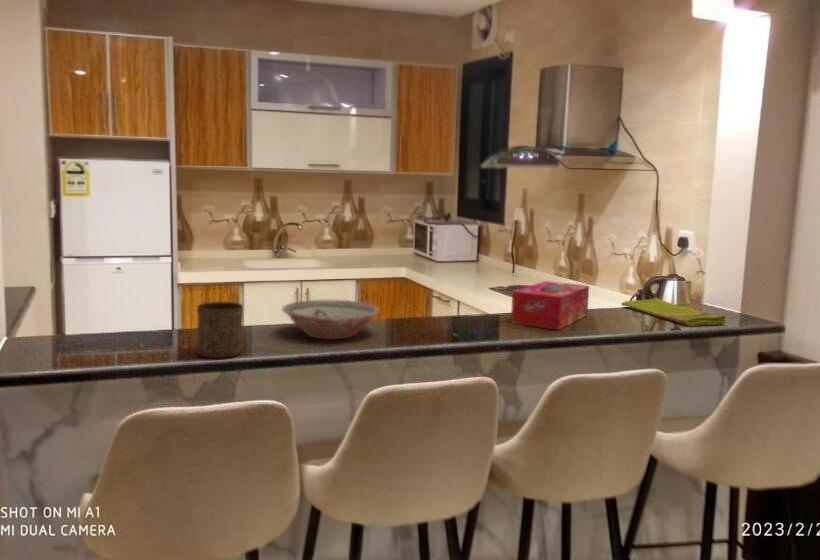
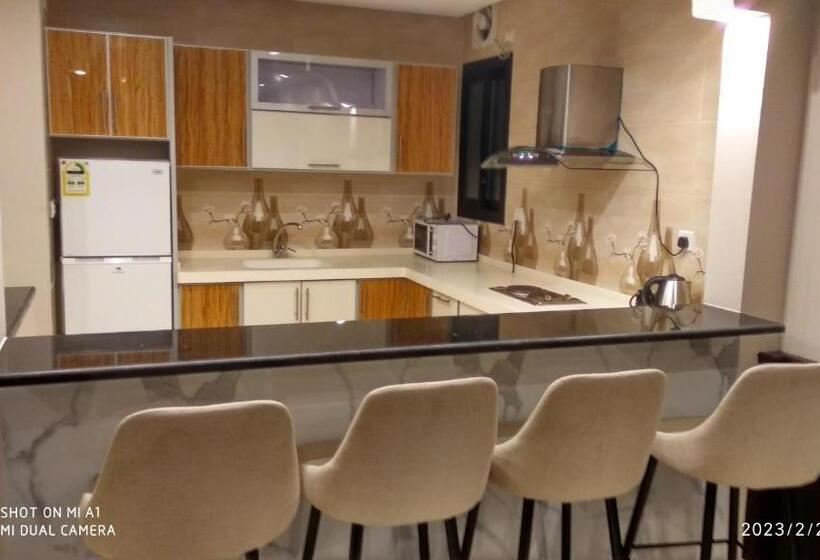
- cup (220, 329)
- dish towel (670, 310)
- tissue box (551, 304)
- bowl (330, 321)
